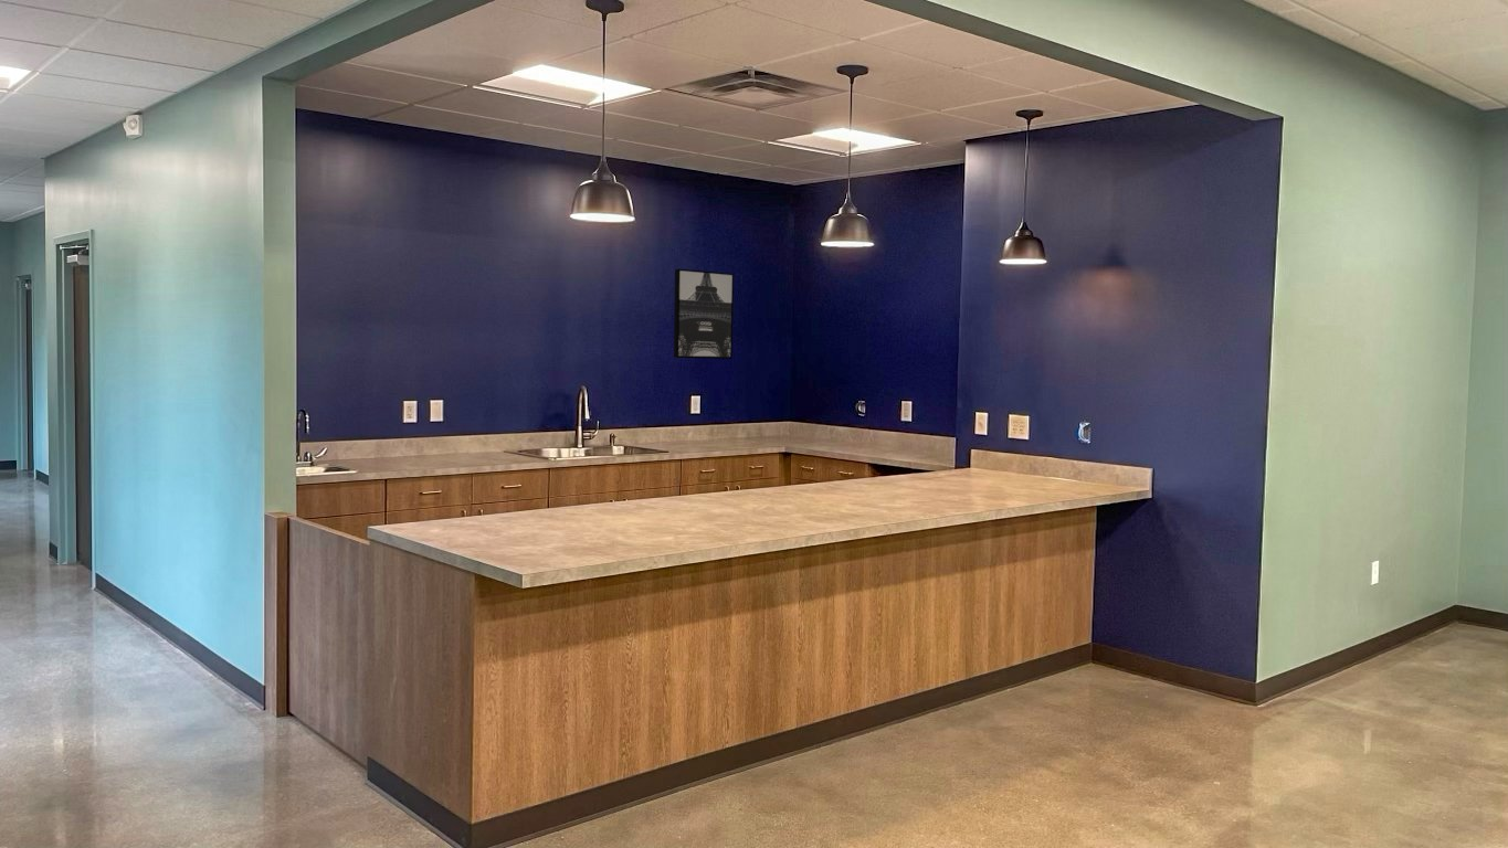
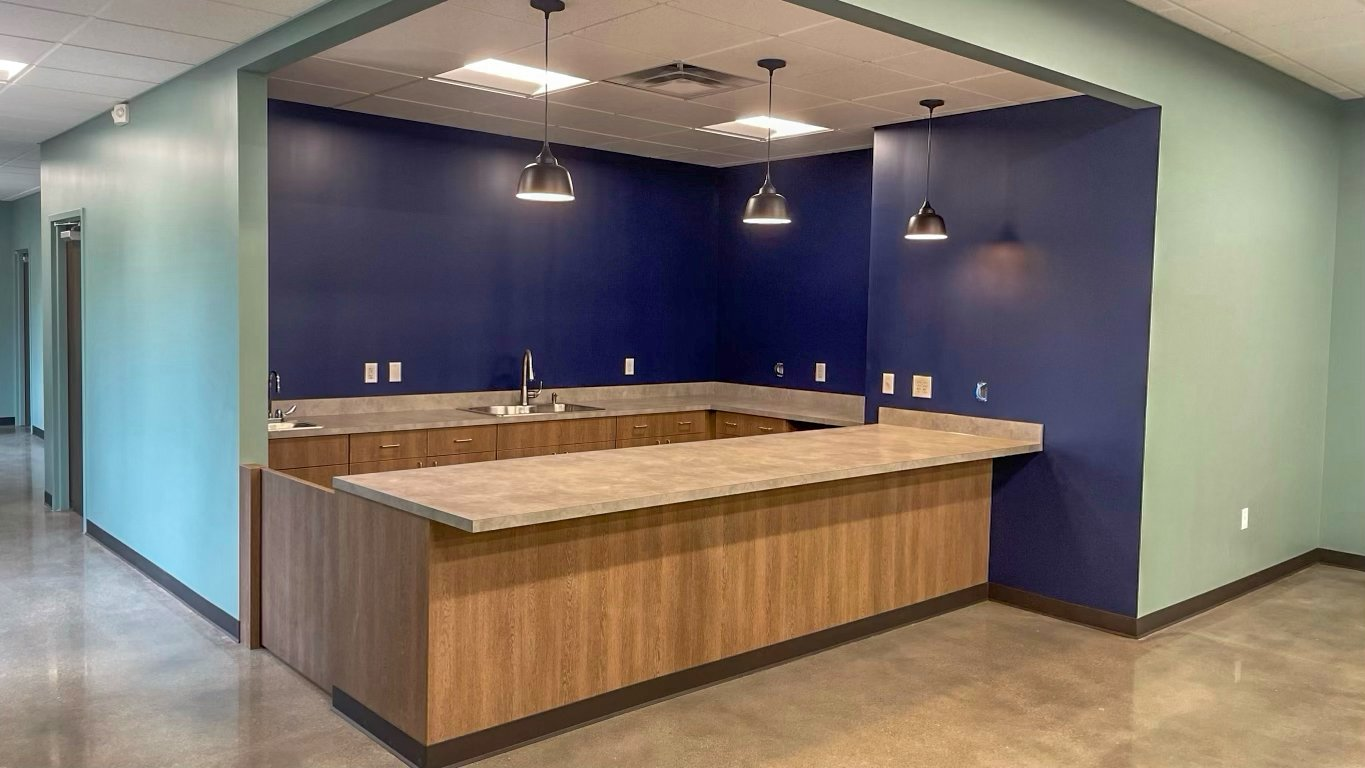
- wall art (704, 315)
